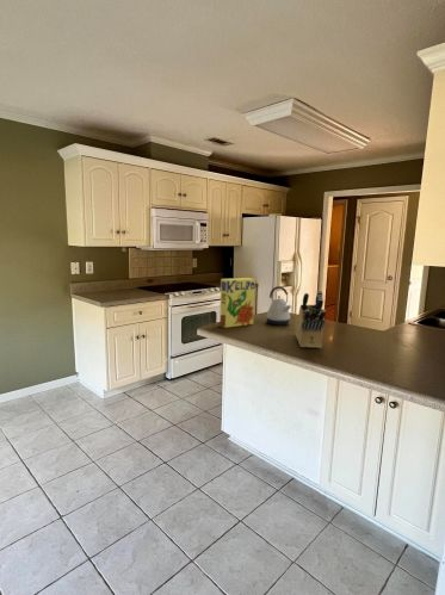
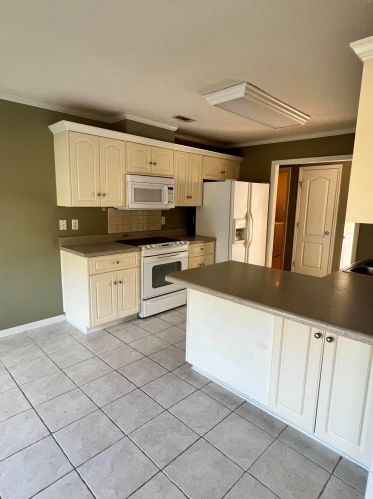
- knife block (310, 316)
- kettle (279, 304)
- cereal box (237, 302)
